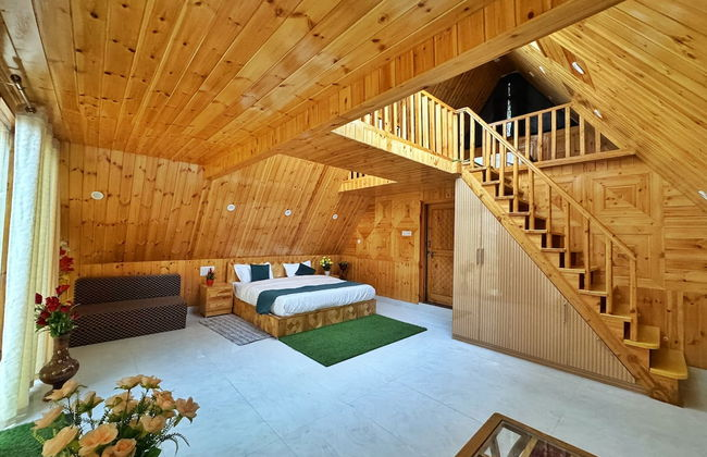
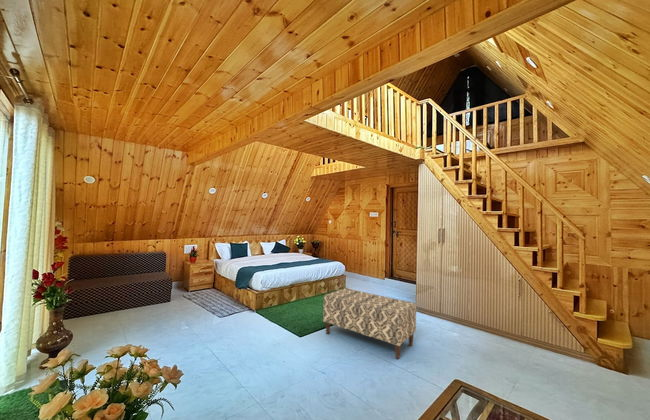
+ bench (367, 318)
